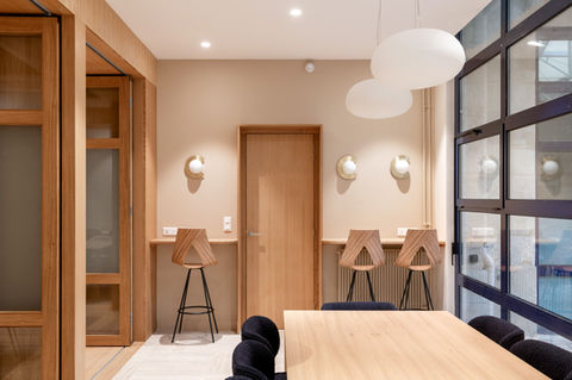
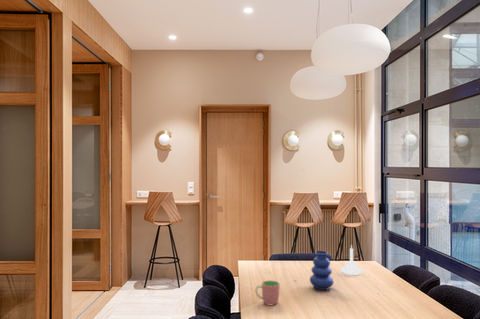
+ vase (321, 270)
+ cup (267, 293)
+ candle holder (351, 258)
